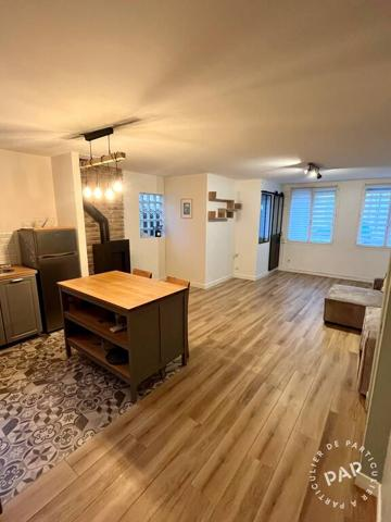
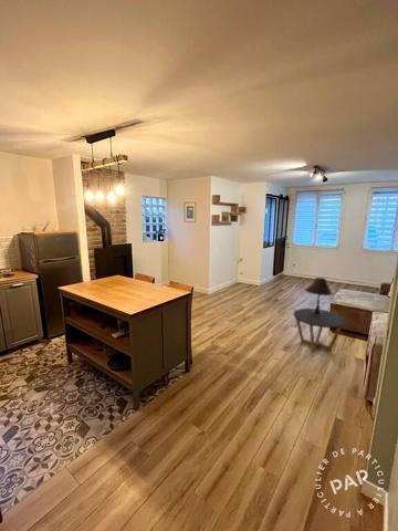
+ table lamp (318, 295)
+ side table (318, 331)
